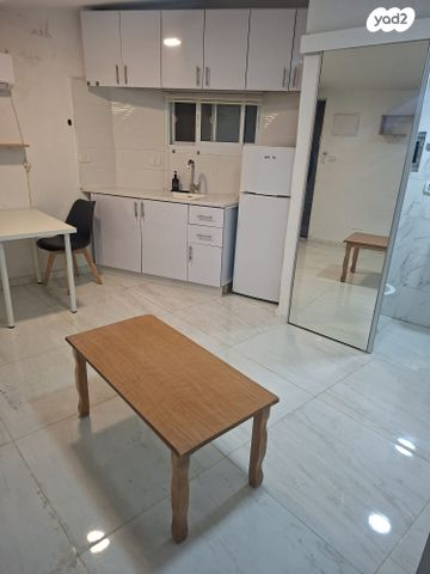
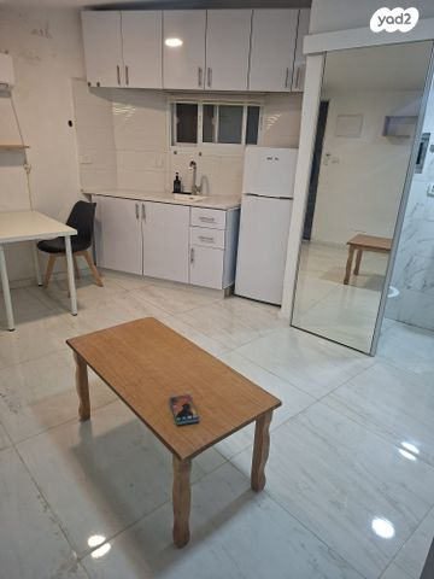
+ smartphone (183, 409)
